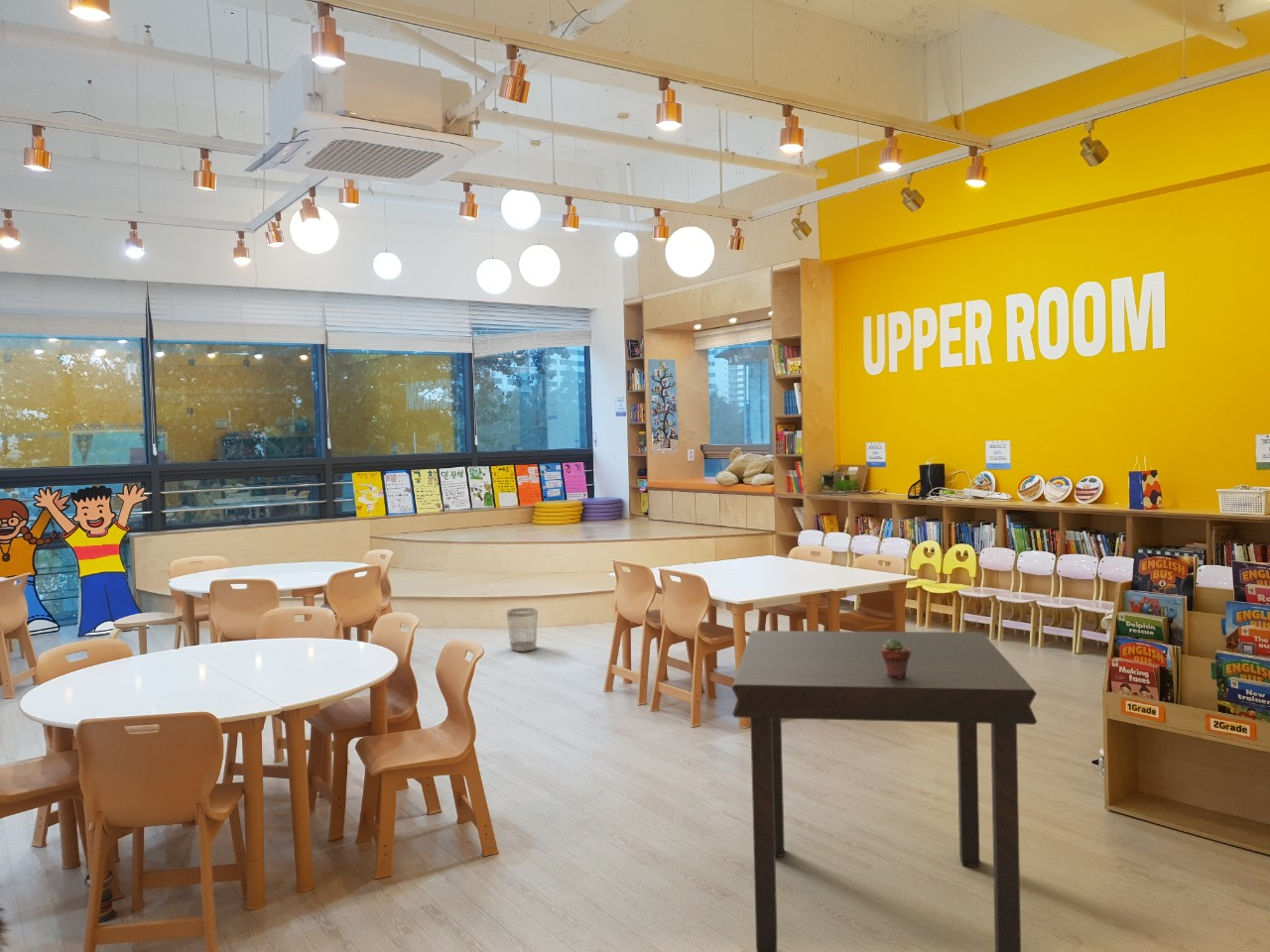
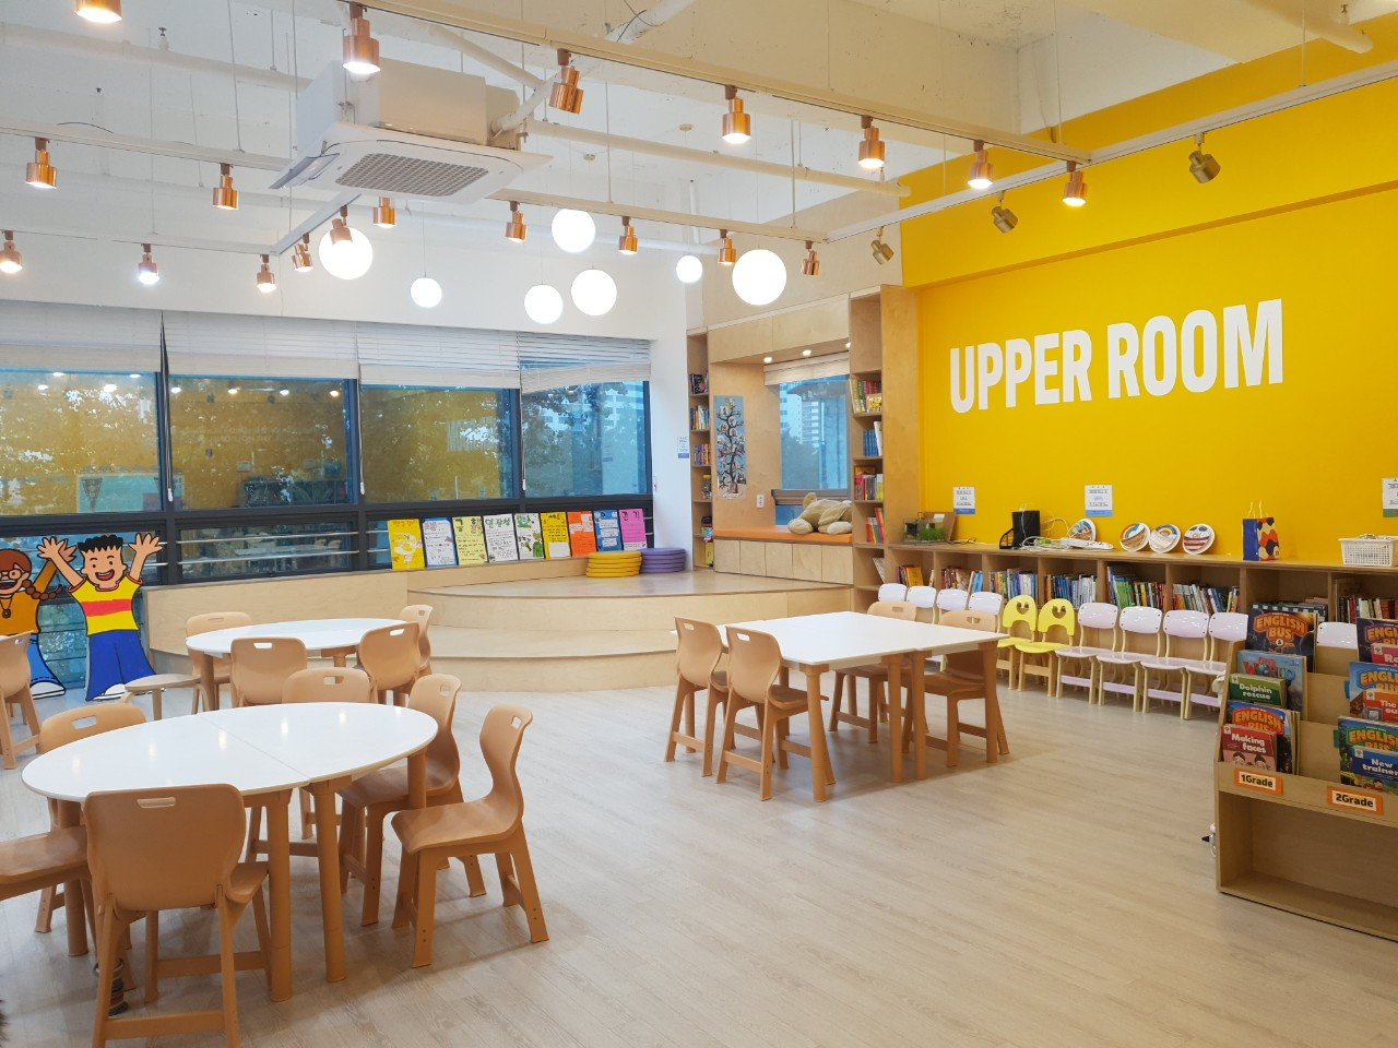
- dining table (873, 720)
- wastebasket (522, 629)
- potted succulent (895, 655)
